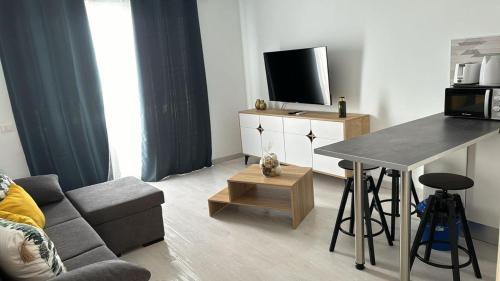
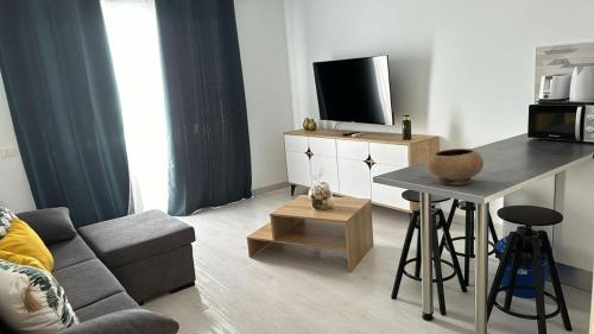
+ bowl (455, 166)
